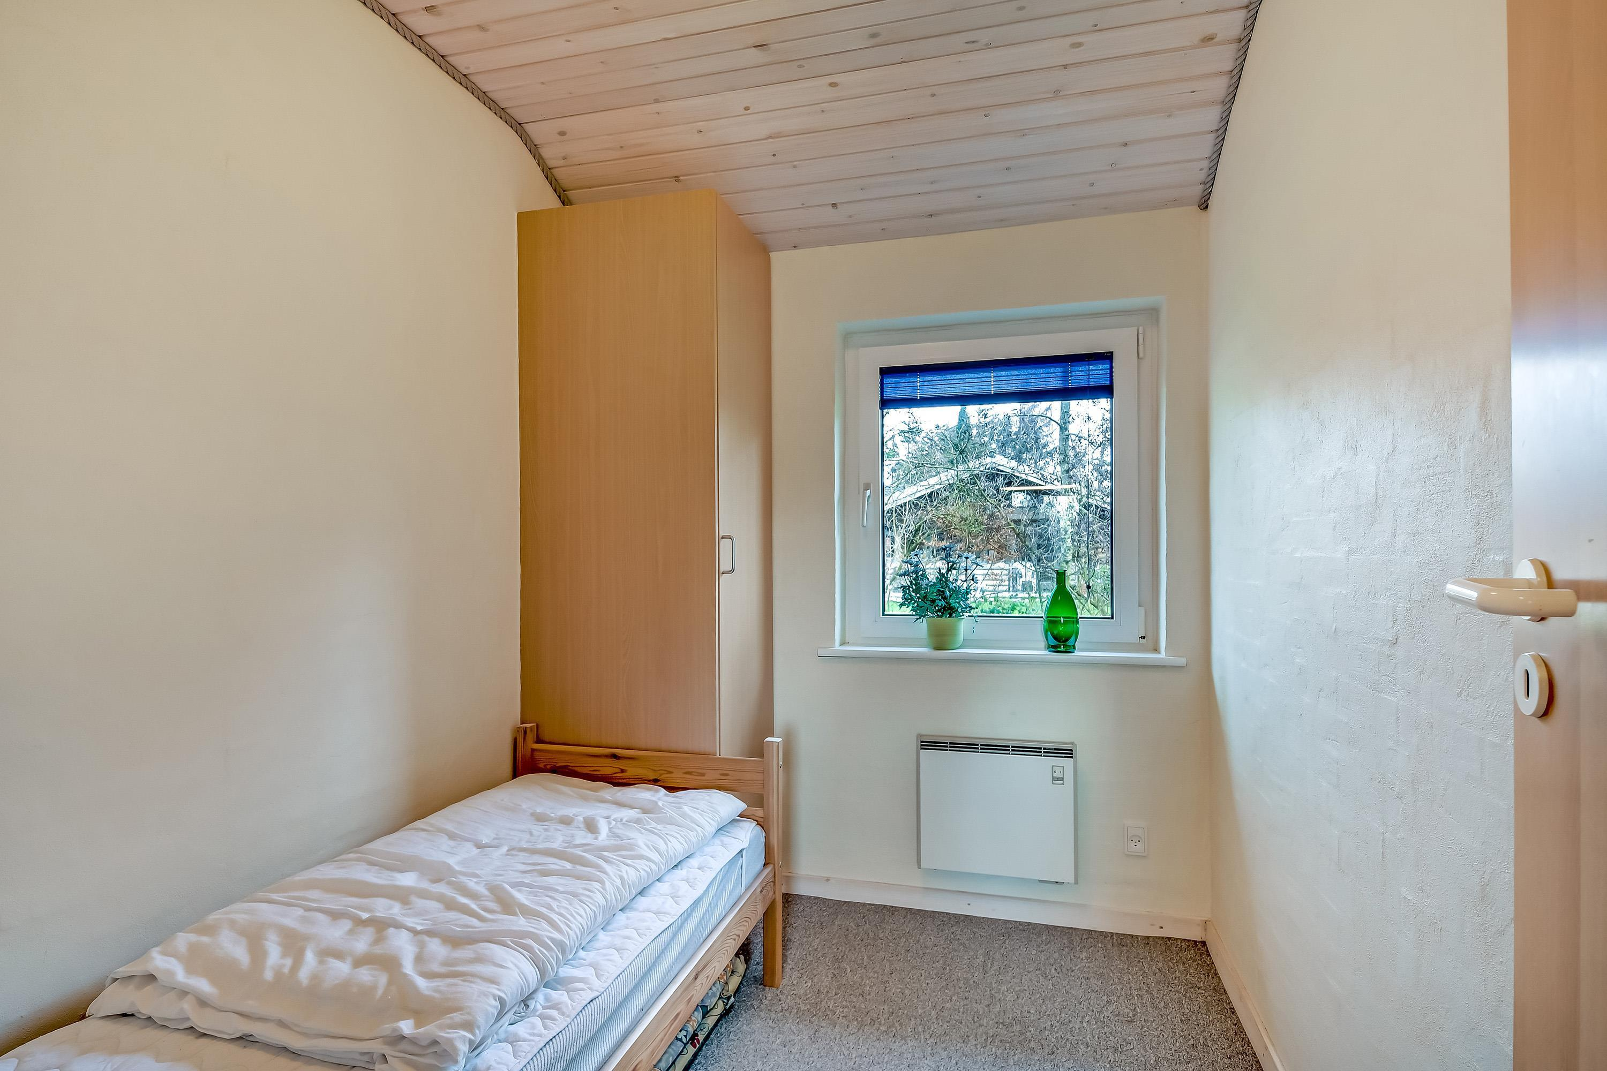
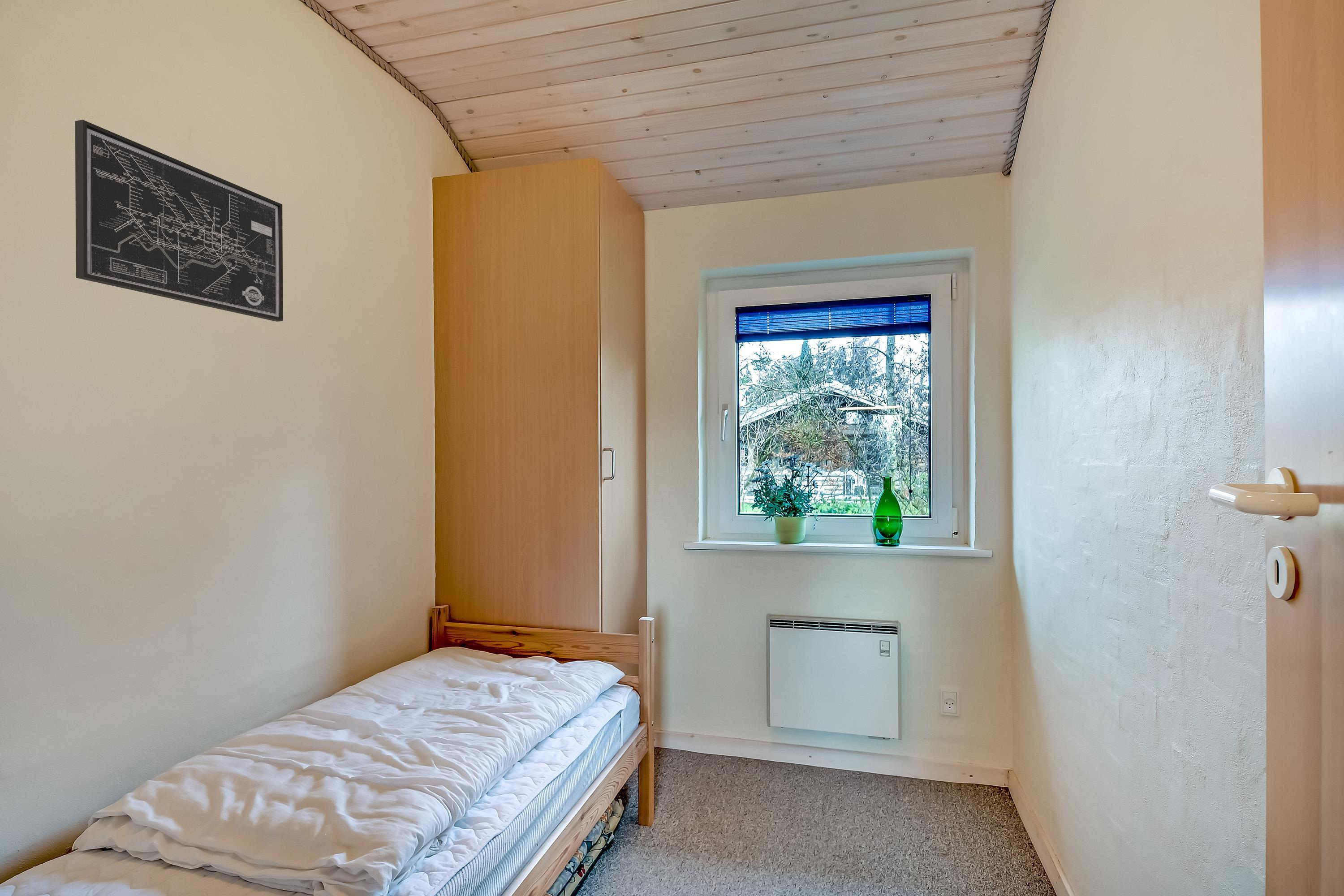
+ wall art (194, 236)
